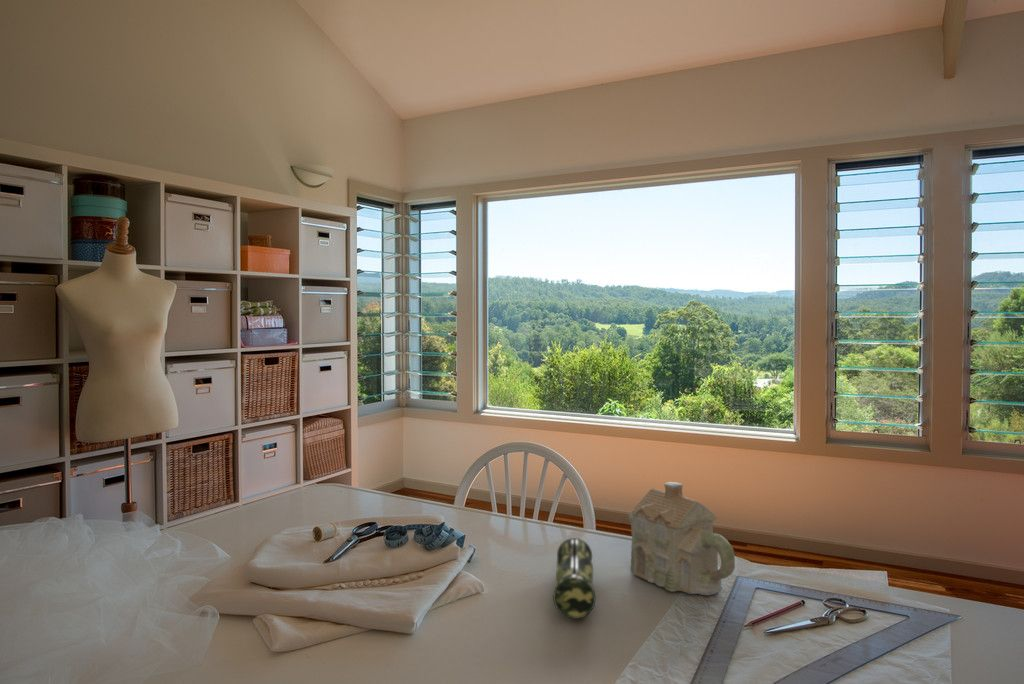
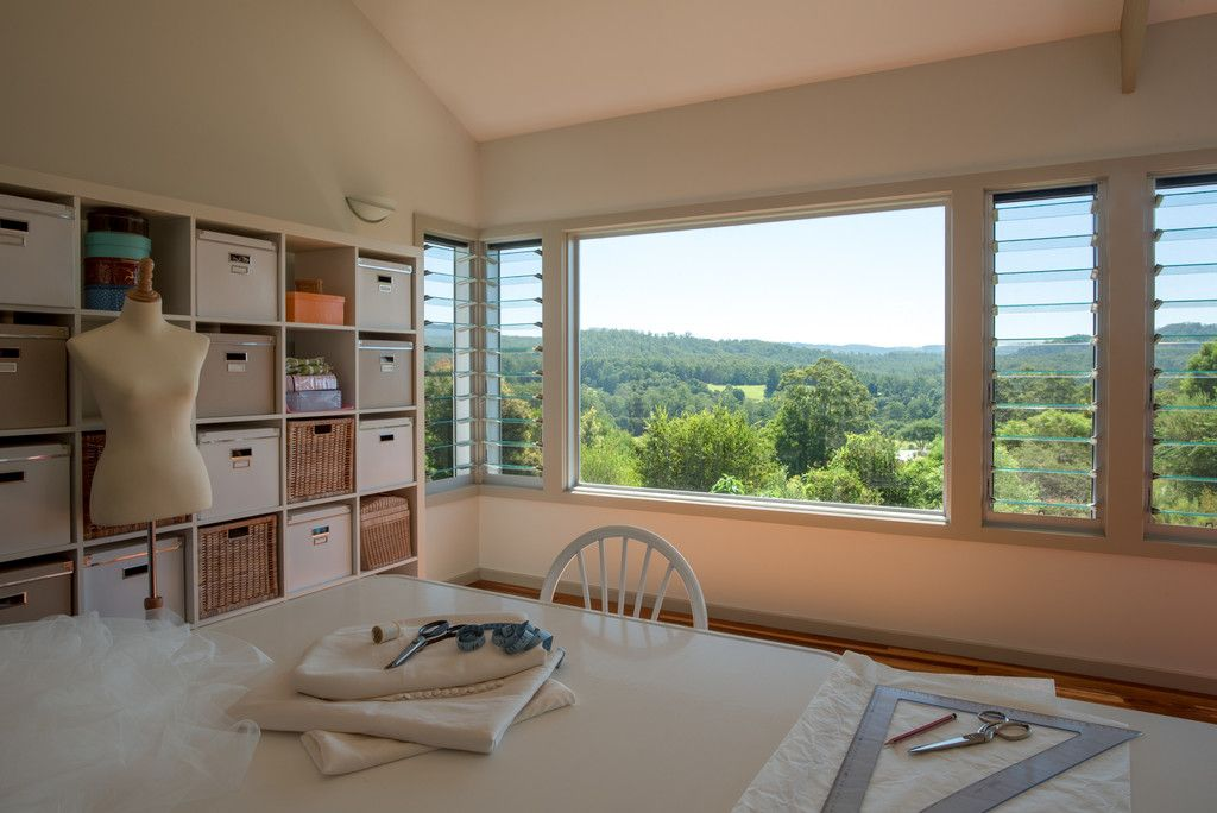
- pencil case (574, 577)
- teapot (674, 531)
